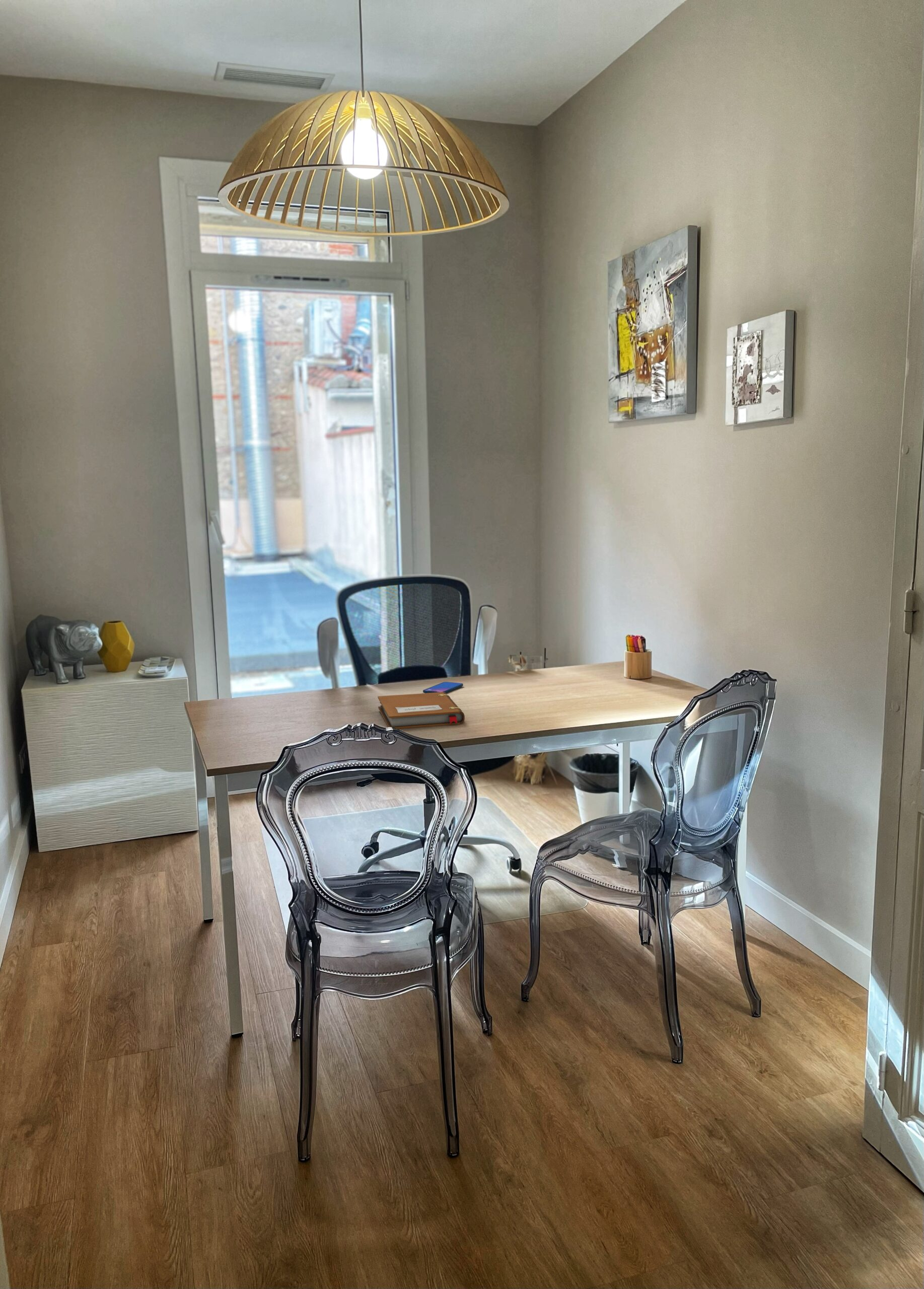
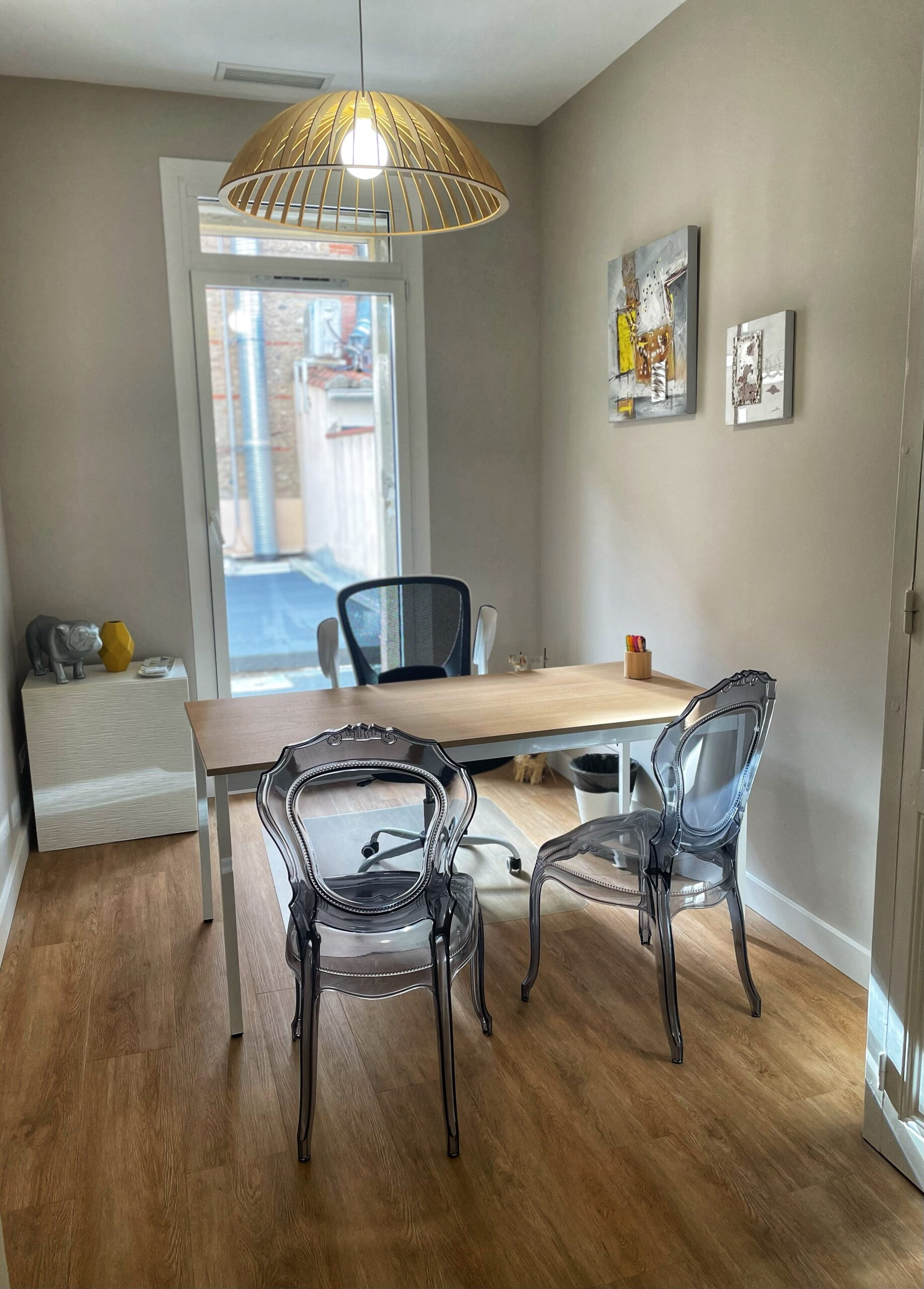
- notebook (420, 710)
- smartphone (443, 688)
